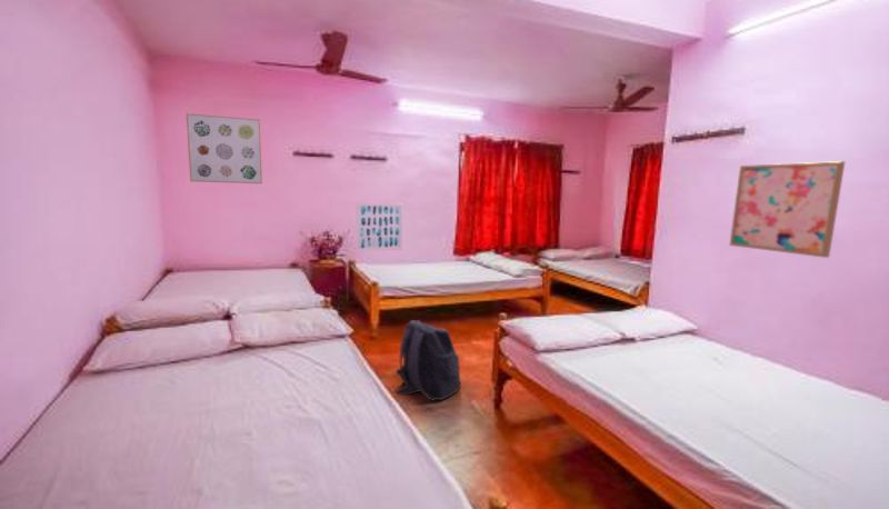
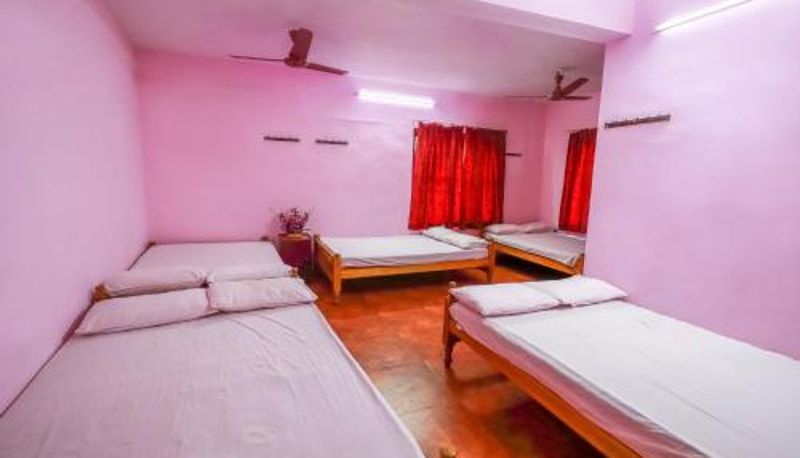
- wall art (780, 208)
- wall art (226, 150)
- backpack (428, 355)
- wall art (379, 227)
